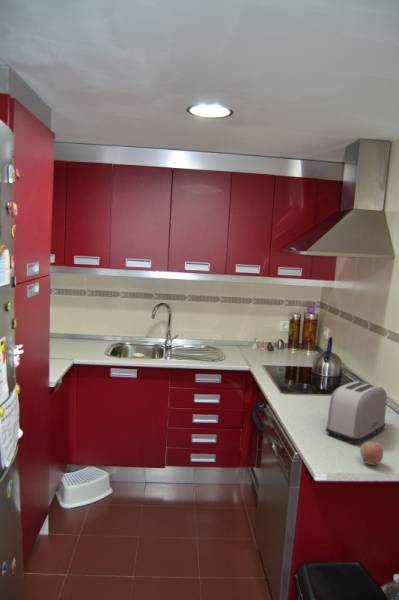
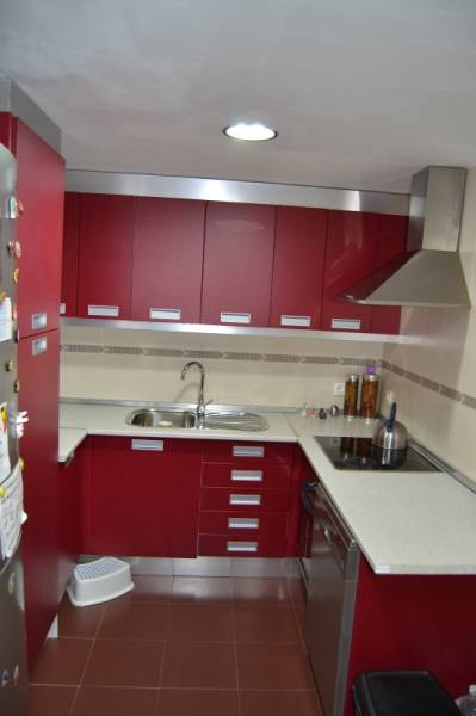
- toaster (358, 408)
- apple (371, 452)
